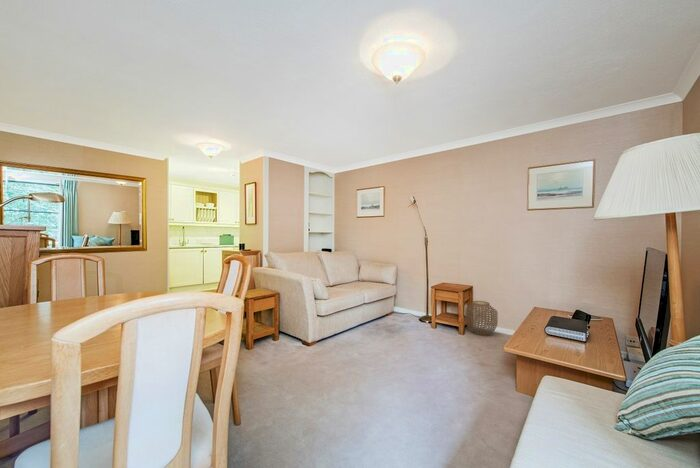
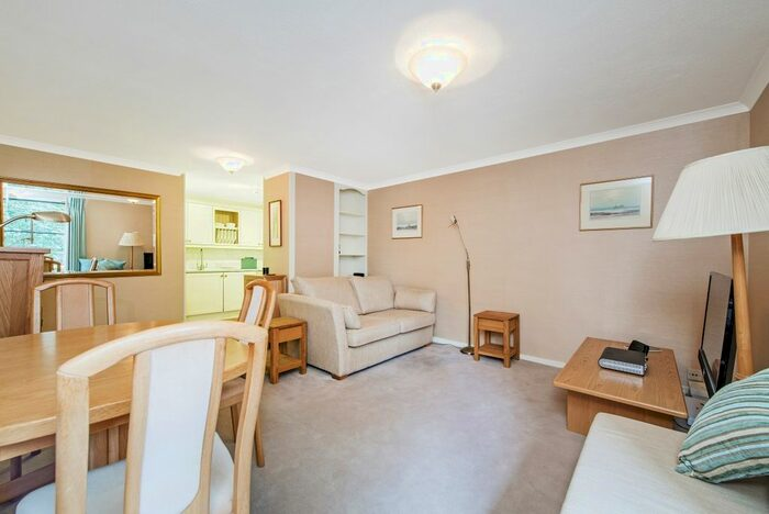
- woven basket (480, 317)
